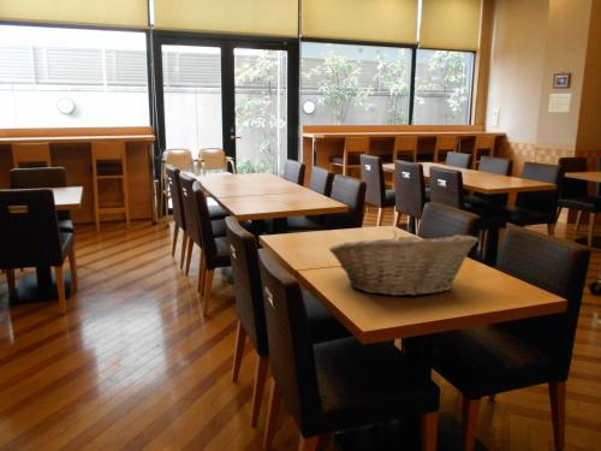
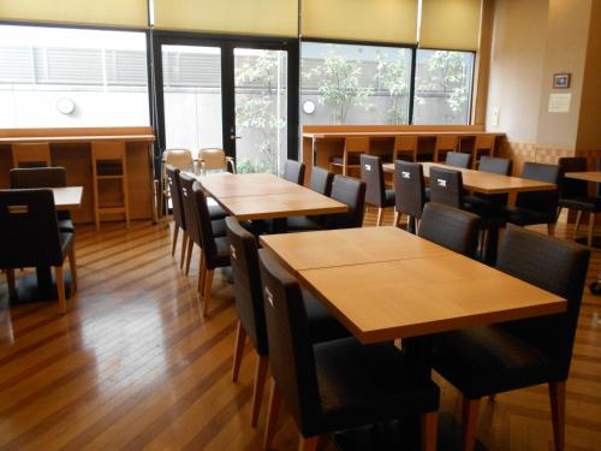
- fruit basket (401, 256)
